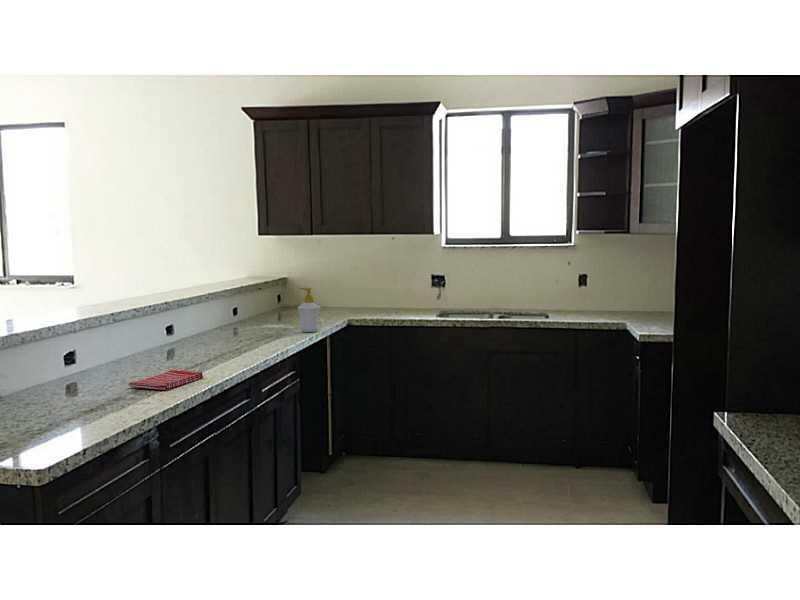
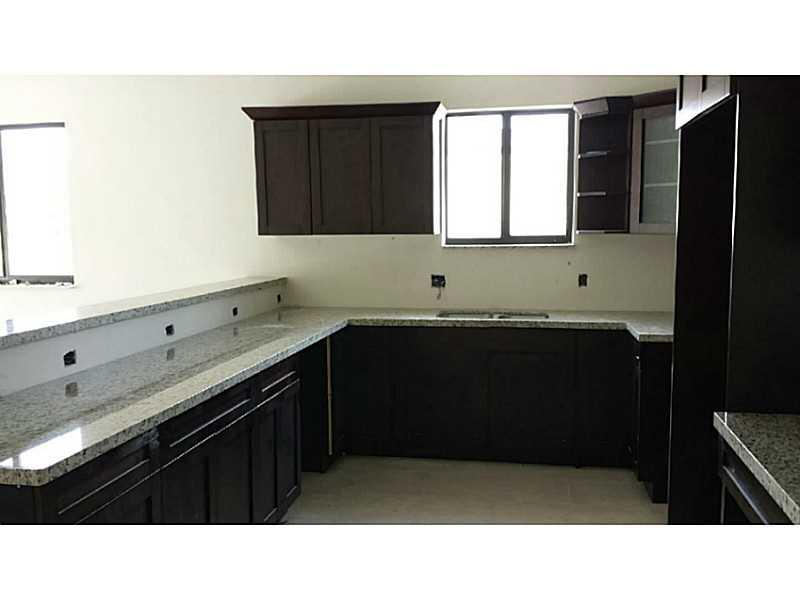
- dish towel (167, 379)
- soap bottle (309, 309)
